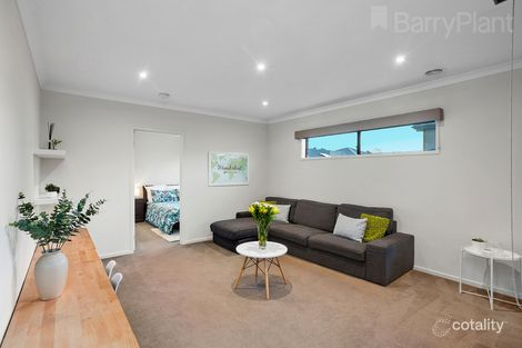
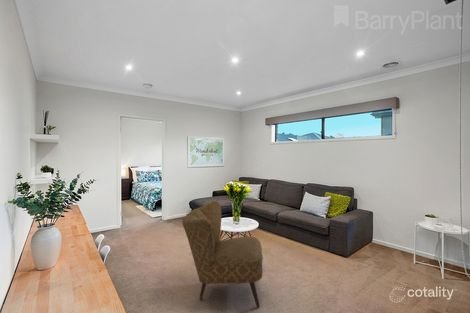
+ armchair (224, 249)
